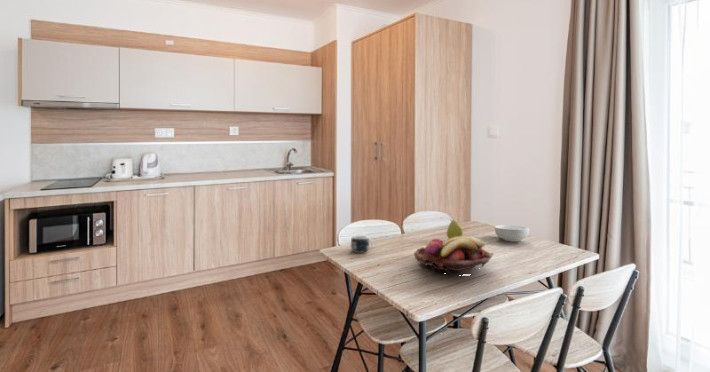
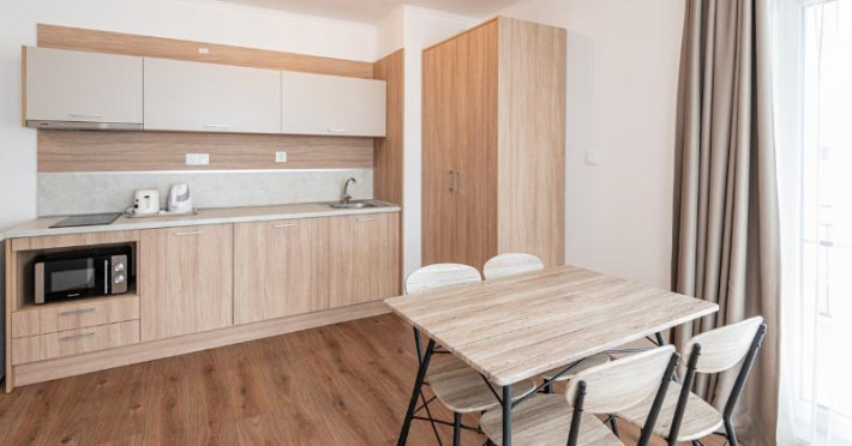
- mug (362, 244)
- cereal bowl (511, 233)
- fruit basket (452, 252)
- fruit (454, 230)
